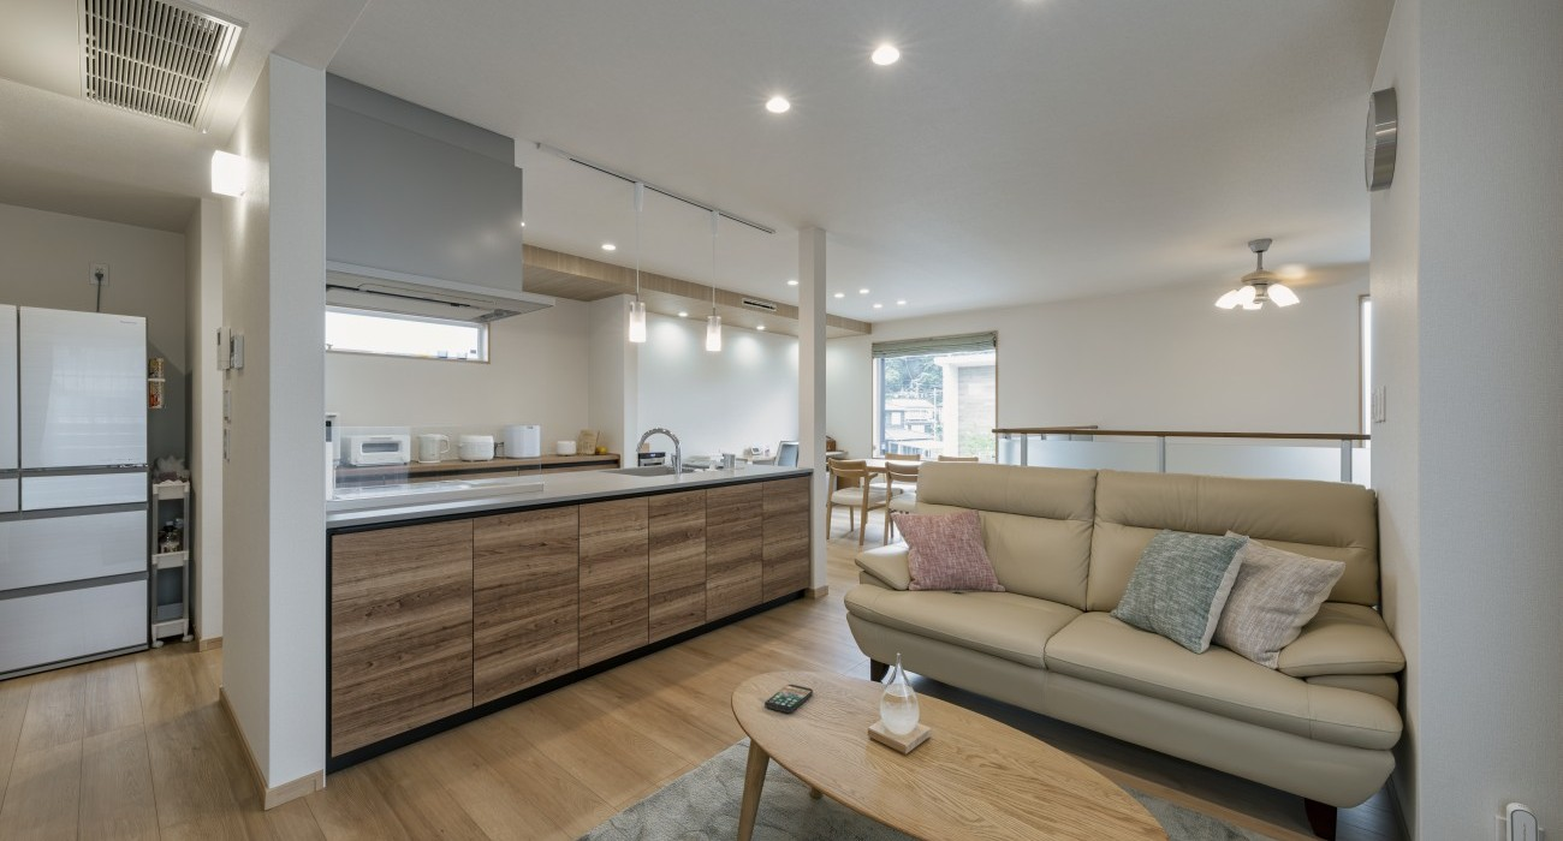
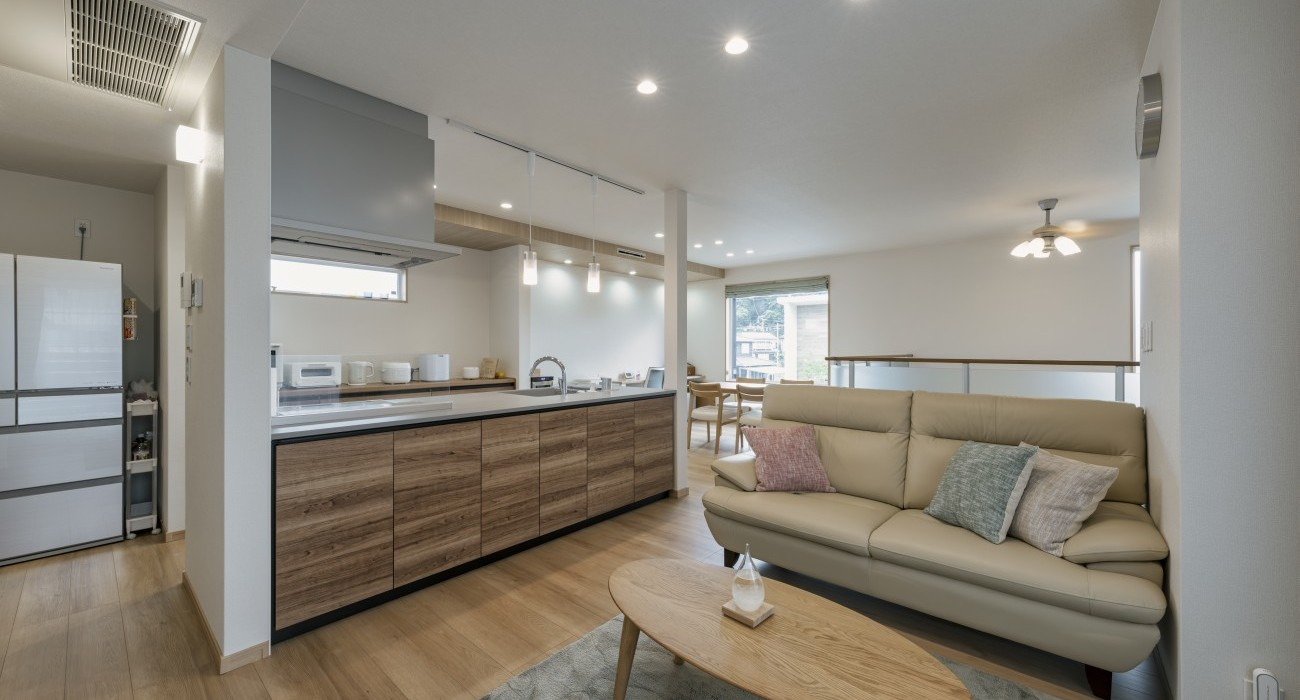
- smartphone (789, 697)
